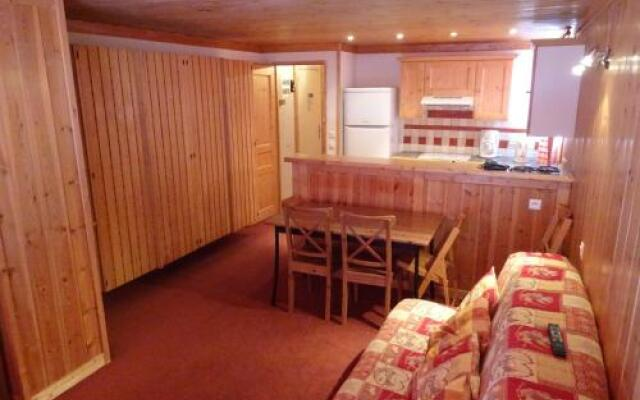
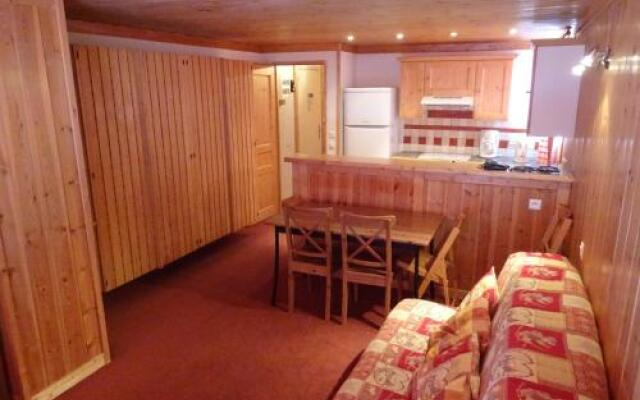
- remote control (556, 338)
